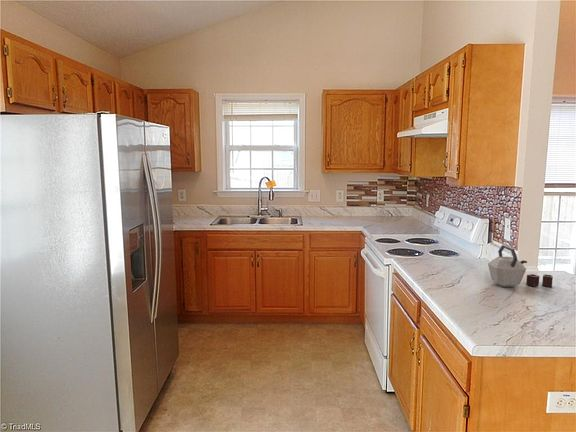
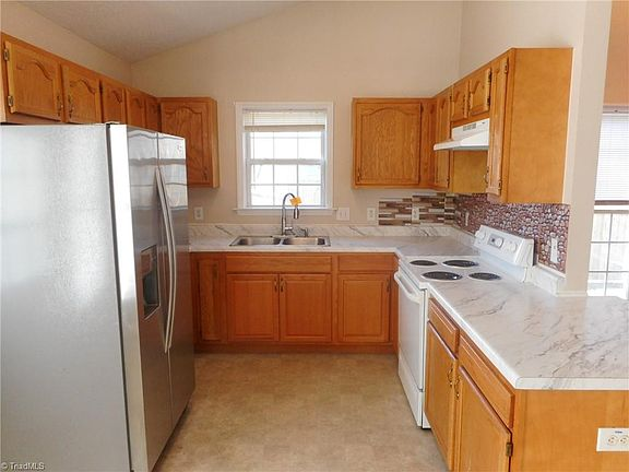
- kettle (522, 266)
